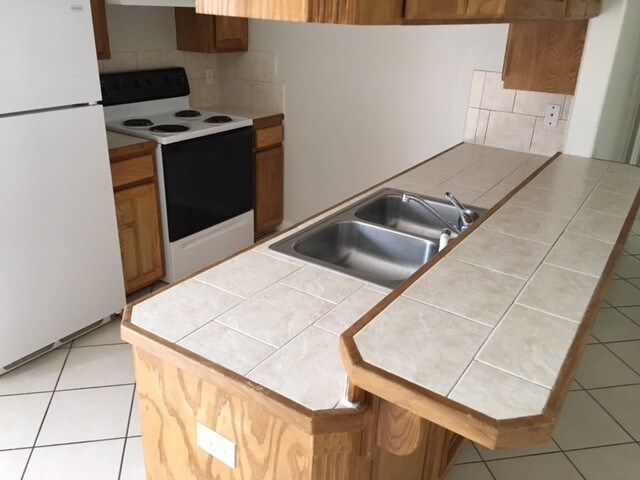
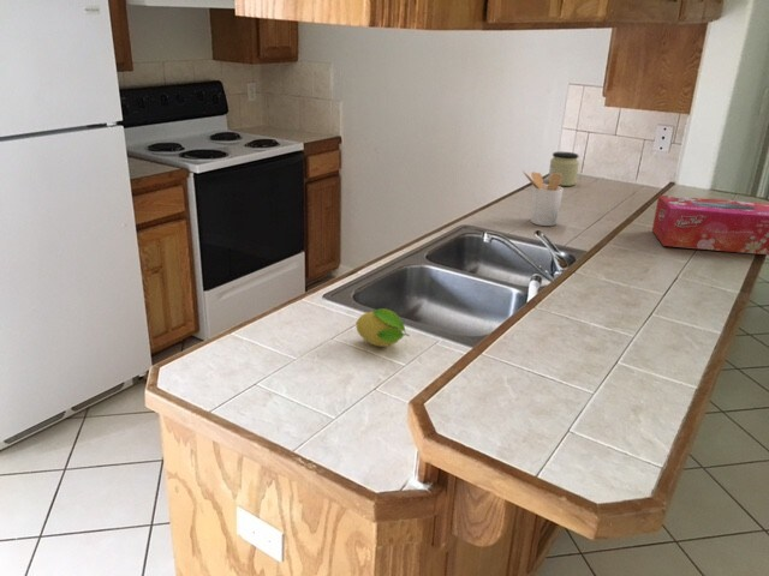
+ fruit (381, 328)
+ tissue box (719, 224)
+ utensil holder (540, 196)
+ jar (564, 168)
